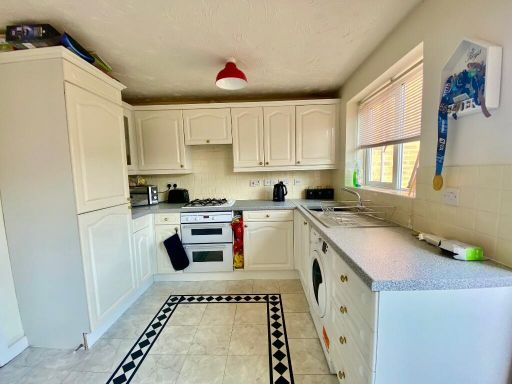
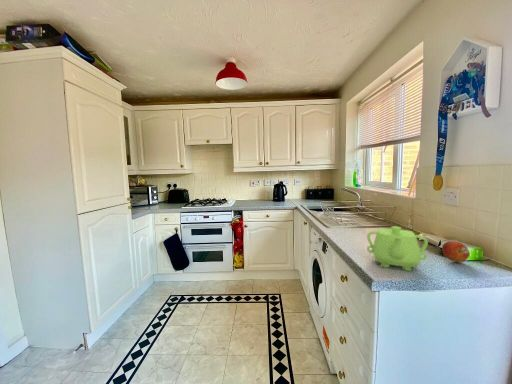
+ fruit (456, 251)
+ teapot (396, 247)
